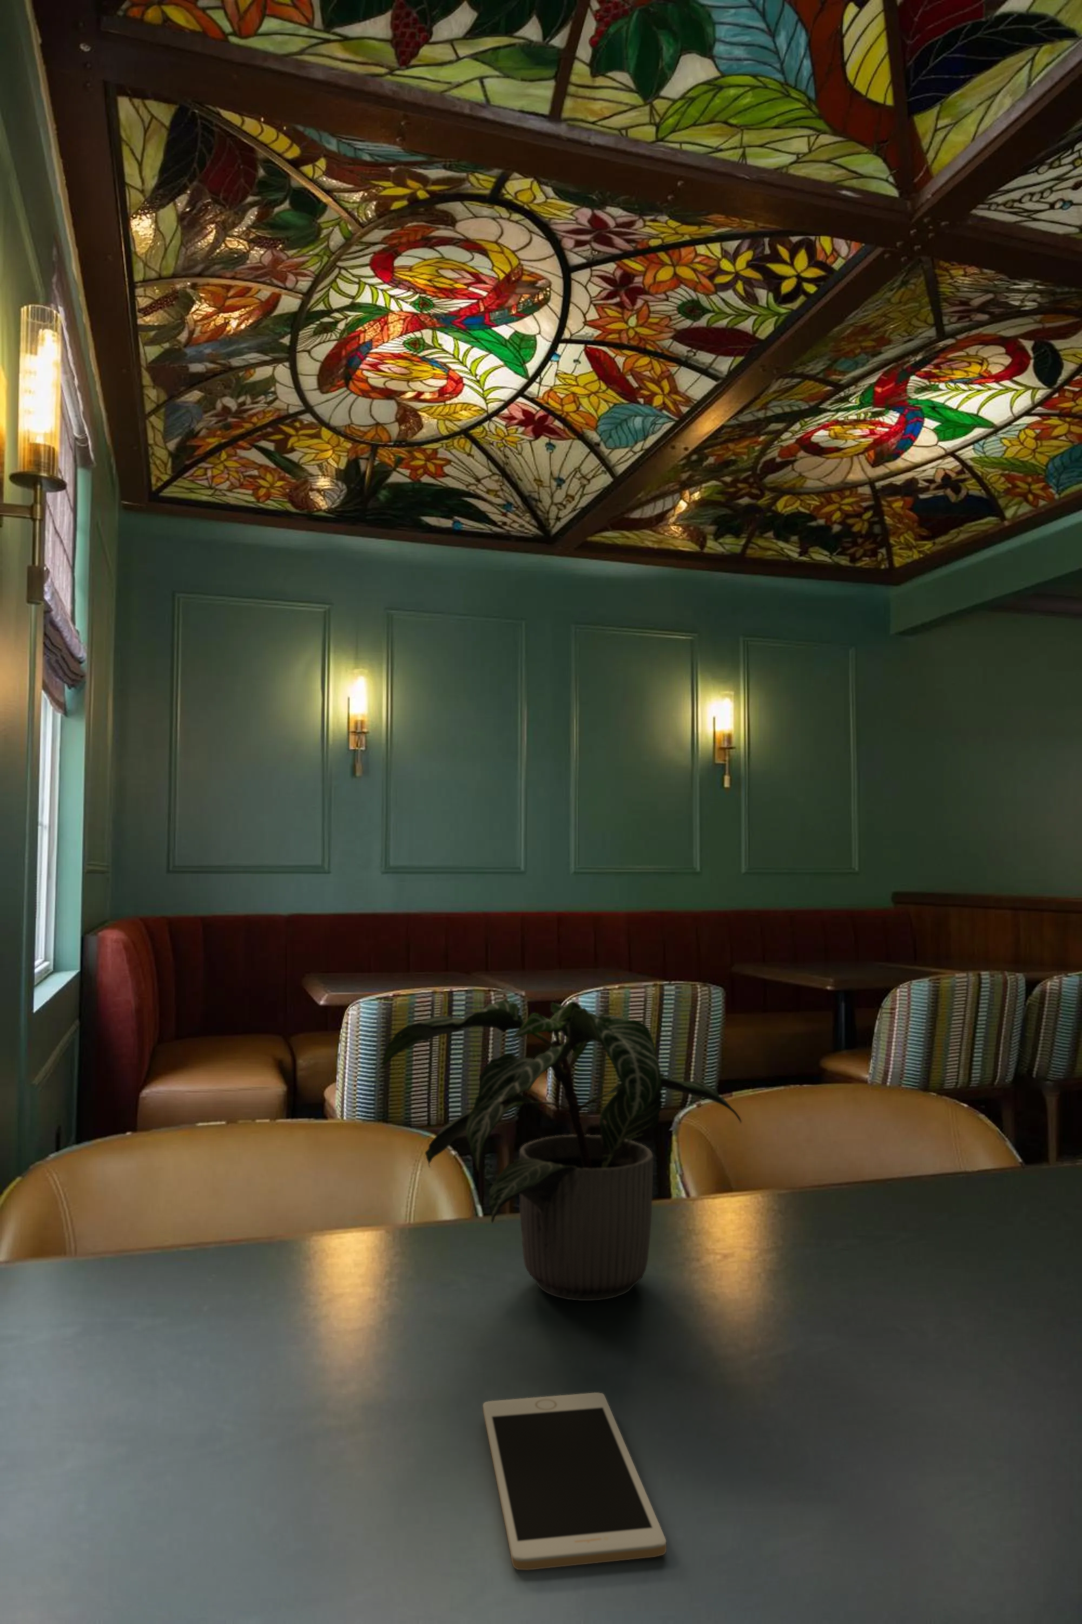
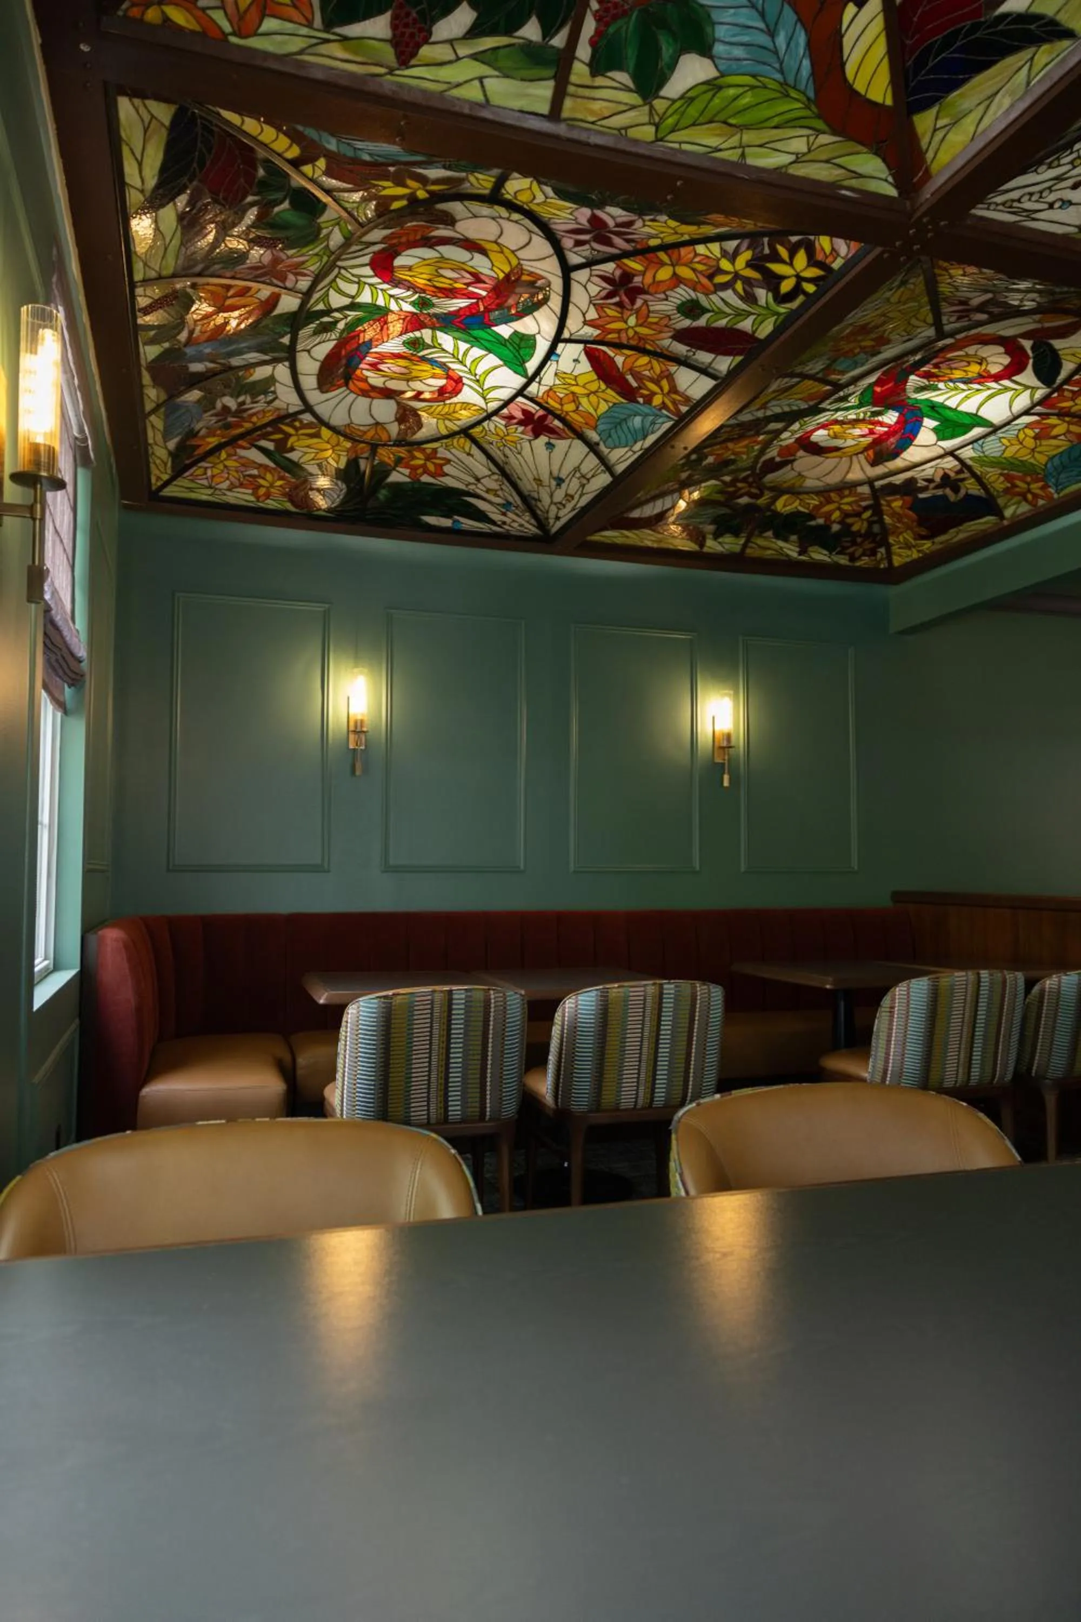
- potted plant (559, 1142)
- cell phone (564, 1469)
